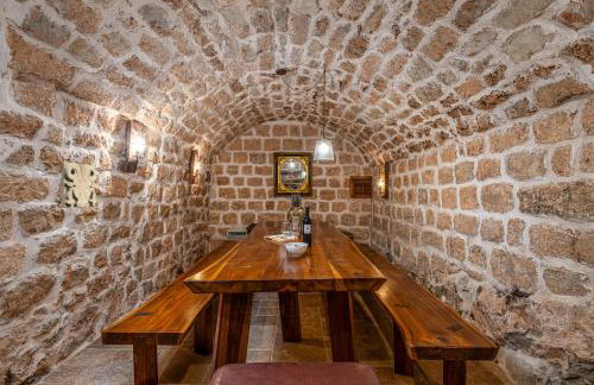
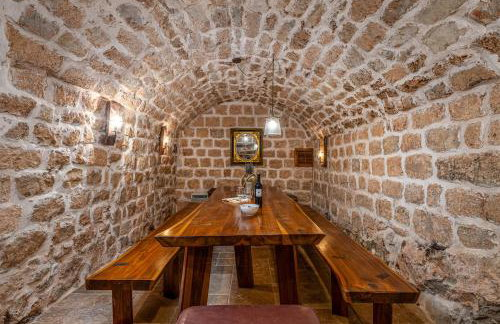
- decorative relief (80, 185)
